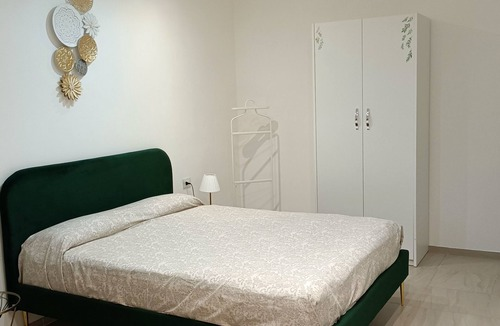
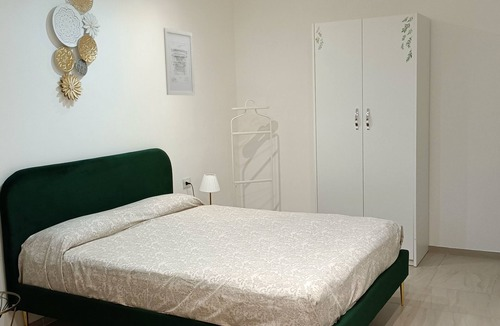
+ wall art (179, 63)
